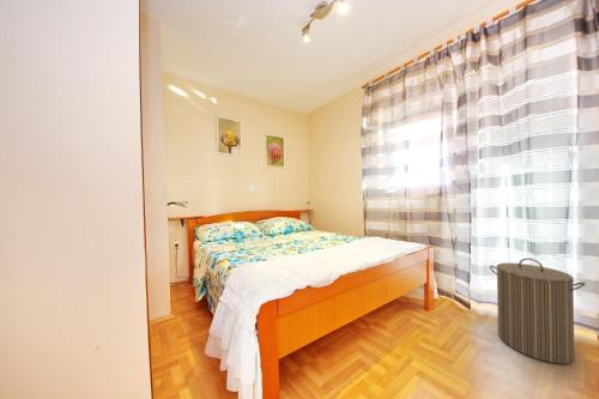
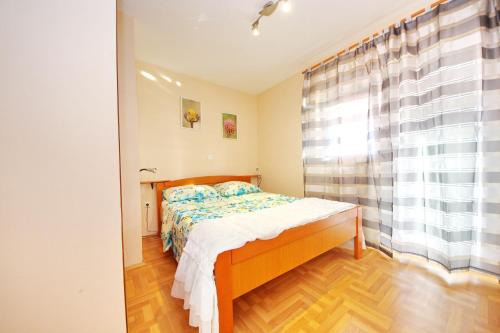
- laundry hamper (532, 301)
